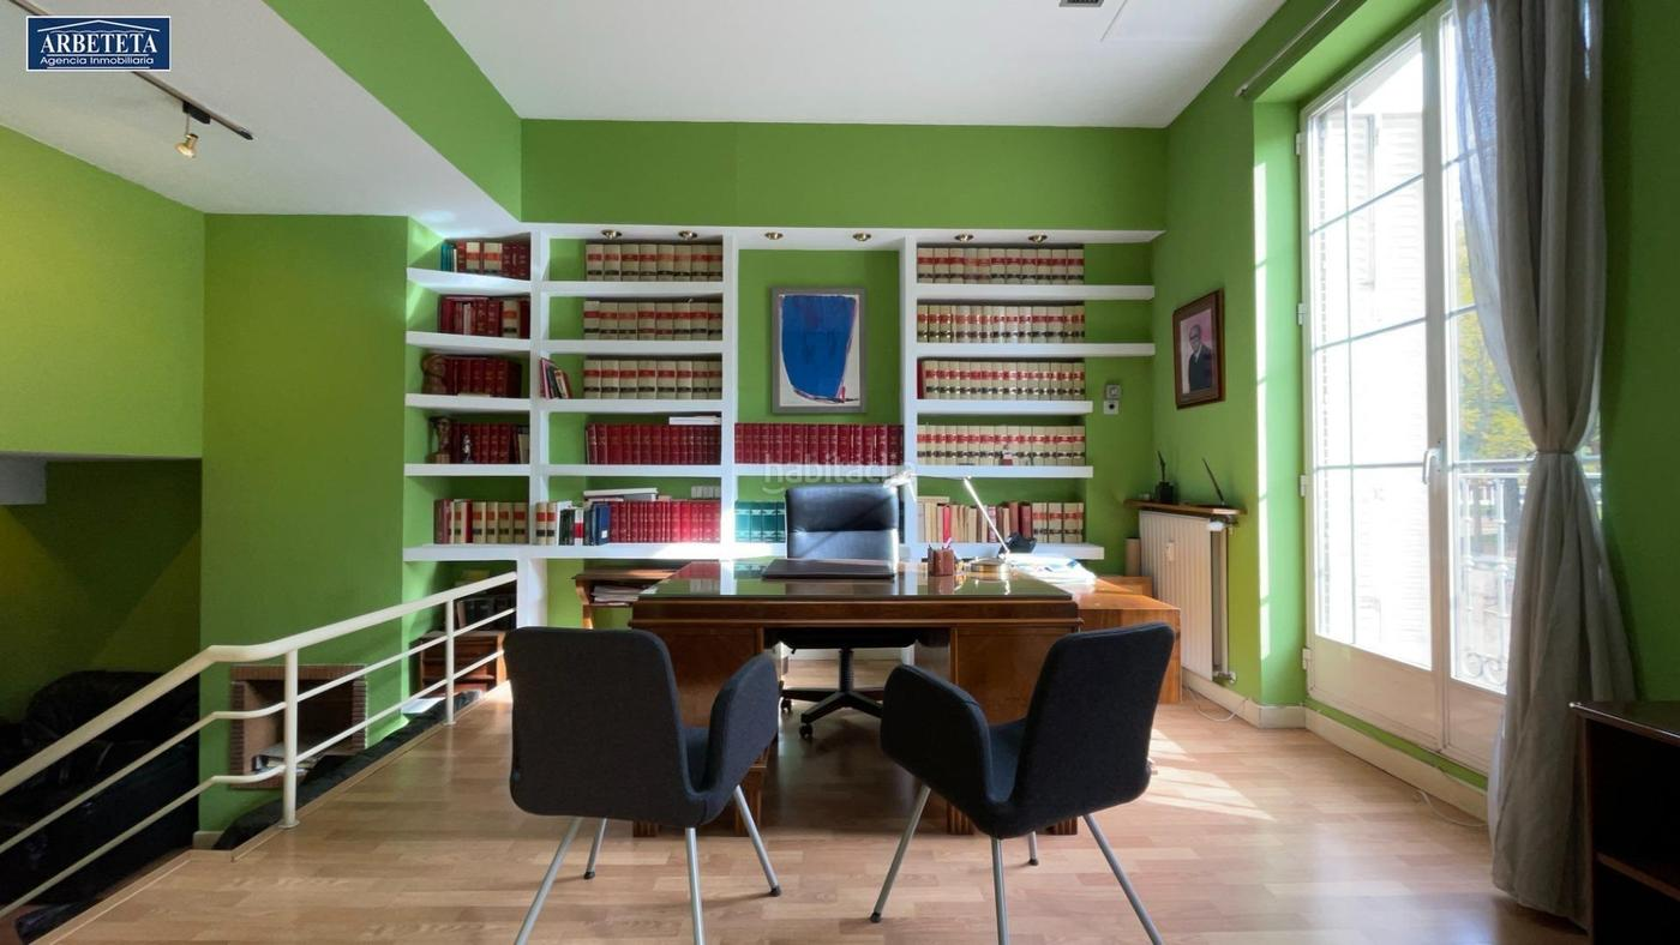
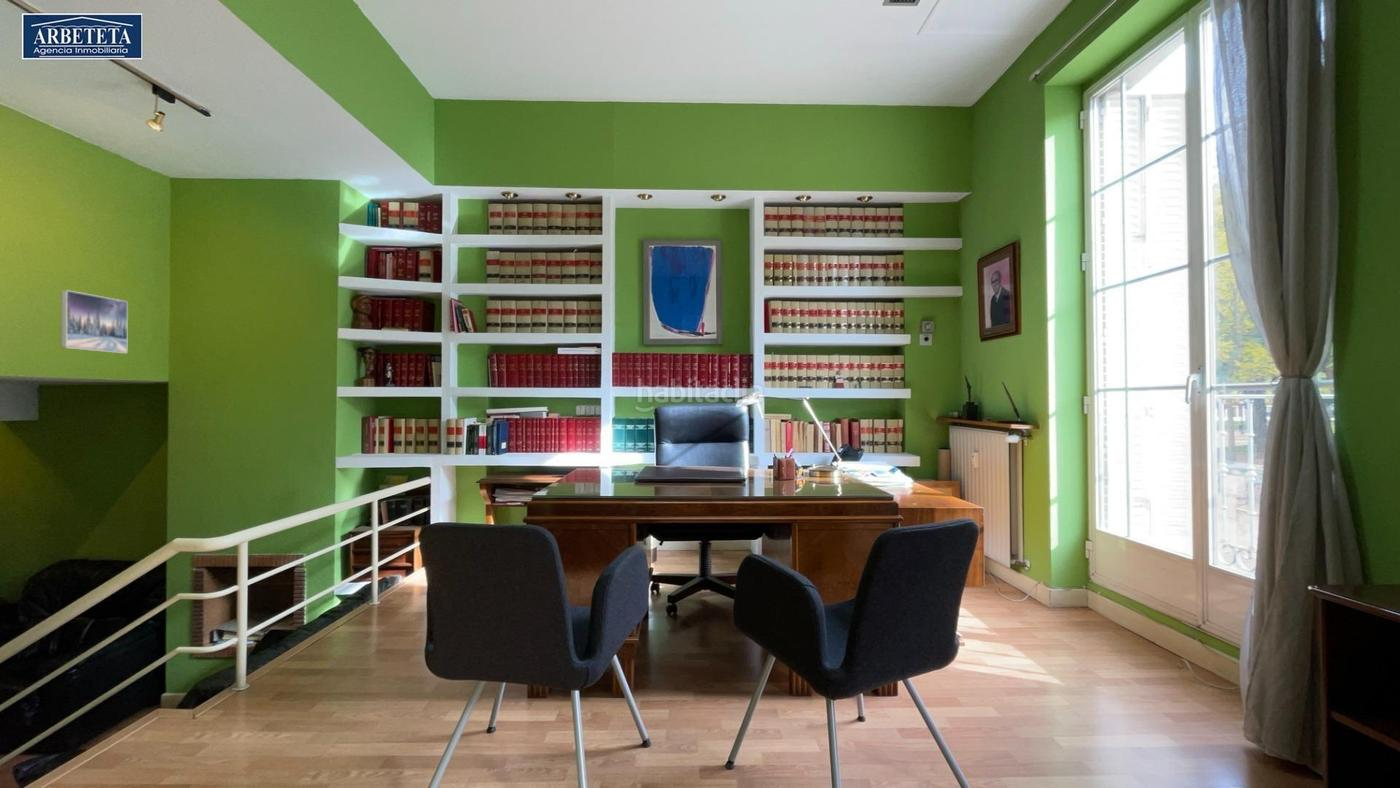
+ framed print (95, 323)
